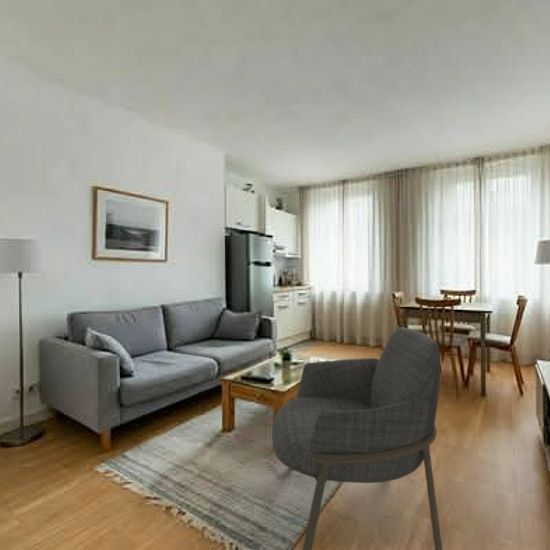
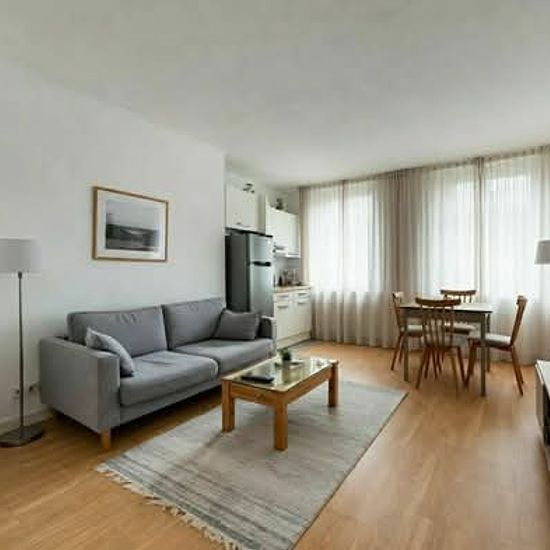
- armchair (350, 420)
